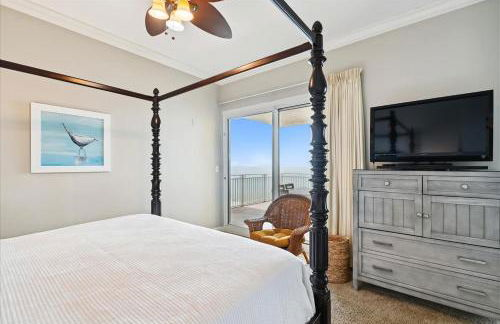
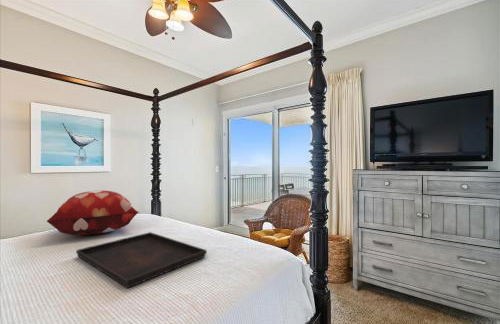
+ decorative pillow (97, 211)
+ serving tray (141, 253)
